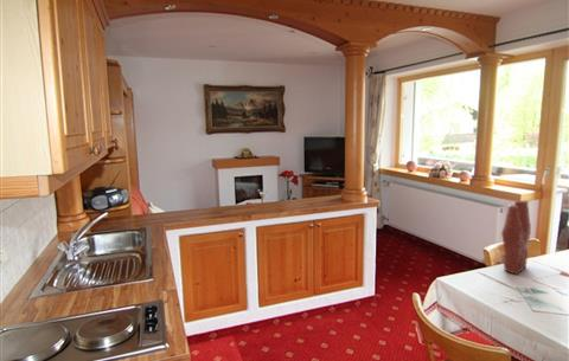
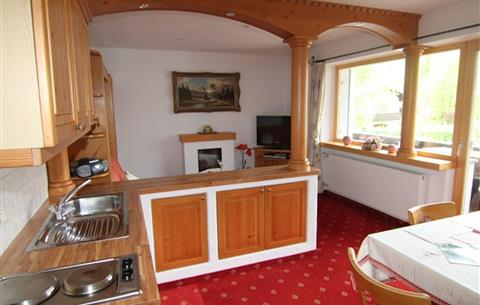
- pottery vessel (516, 236)
